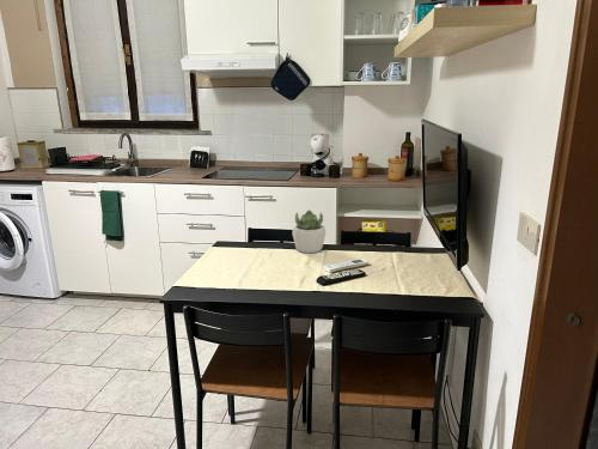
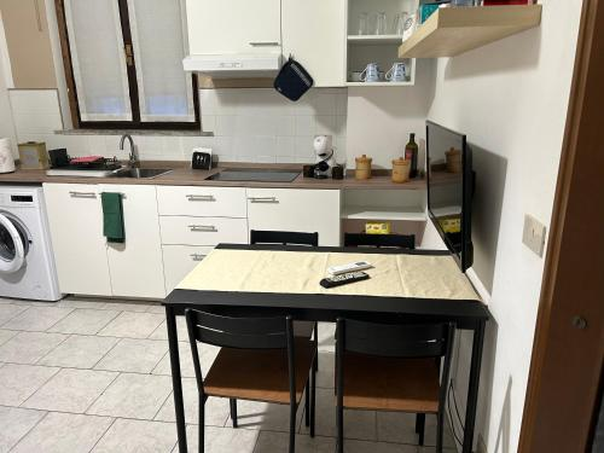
- succulent plant (309, 230)
